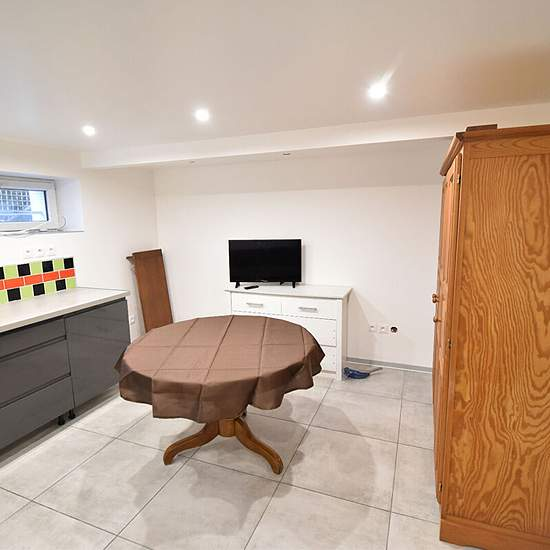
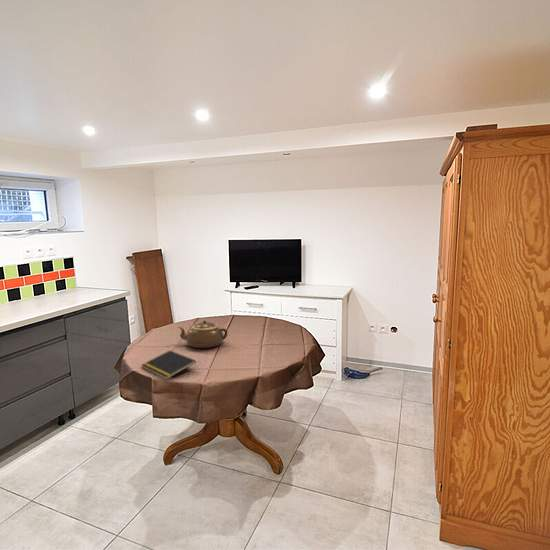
+ notepad (168, 363)
+ teapot (203, 332)
